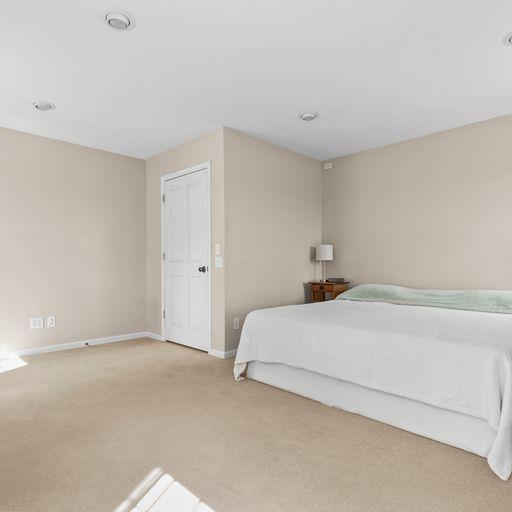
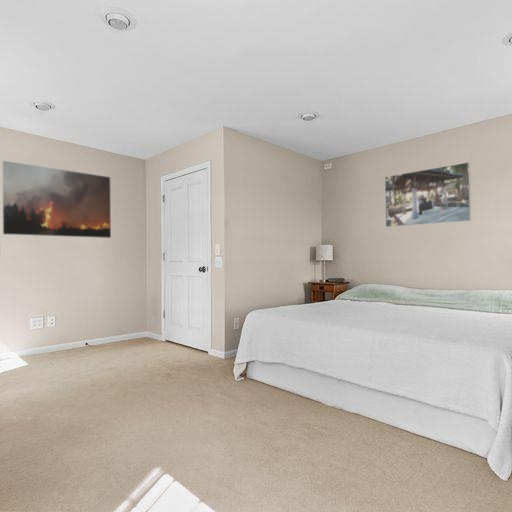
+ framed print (424, 197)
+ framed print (61, 203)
